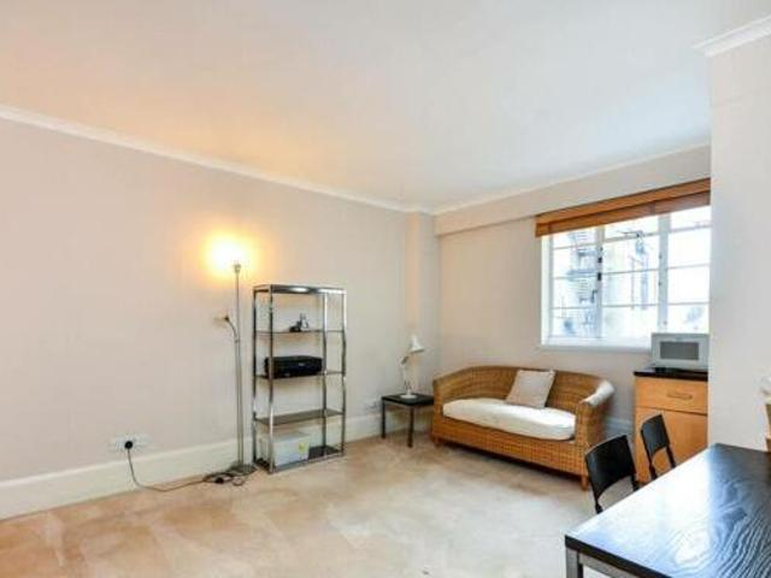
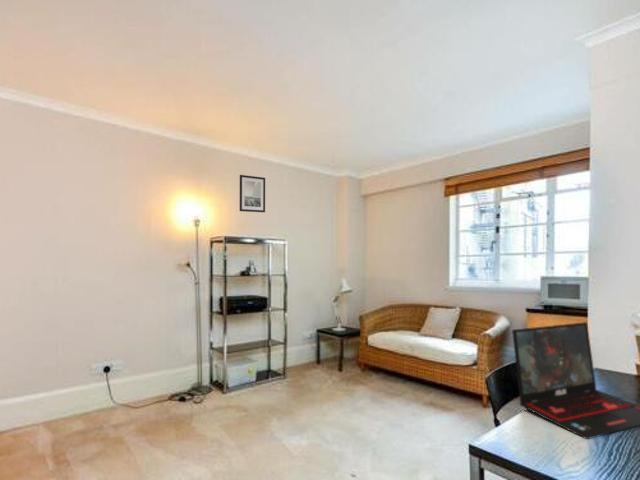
+ wall art (252, 194)
+ laptop (586, 373)
